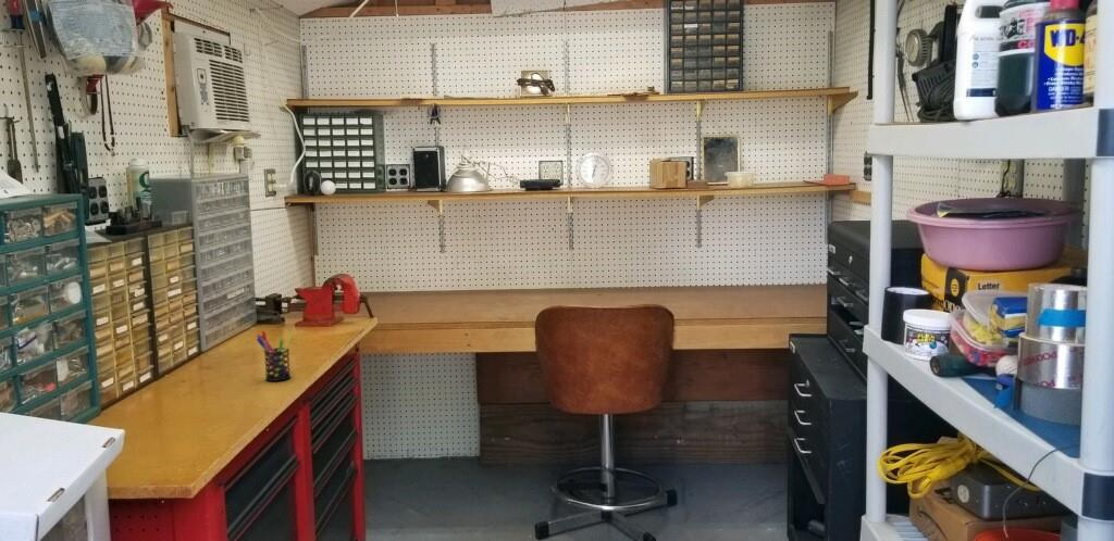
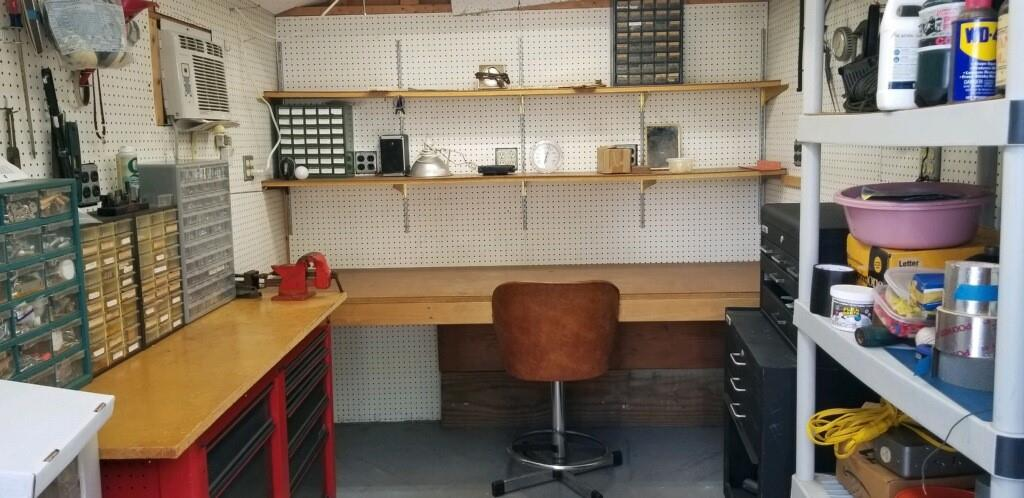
- pen holder (276, 354)
